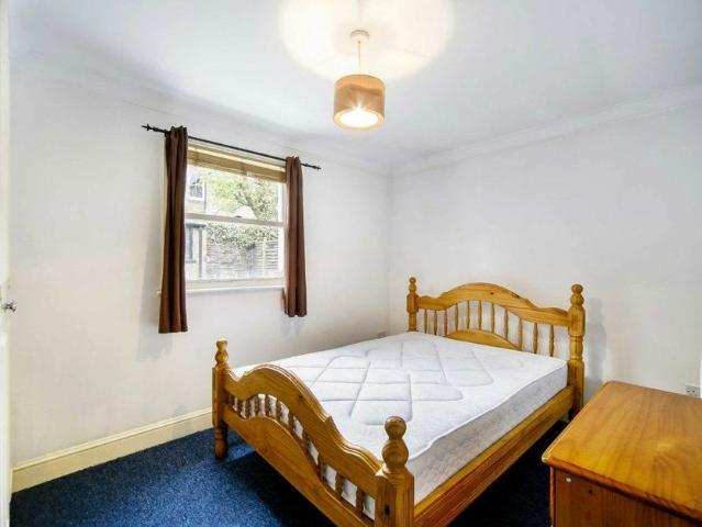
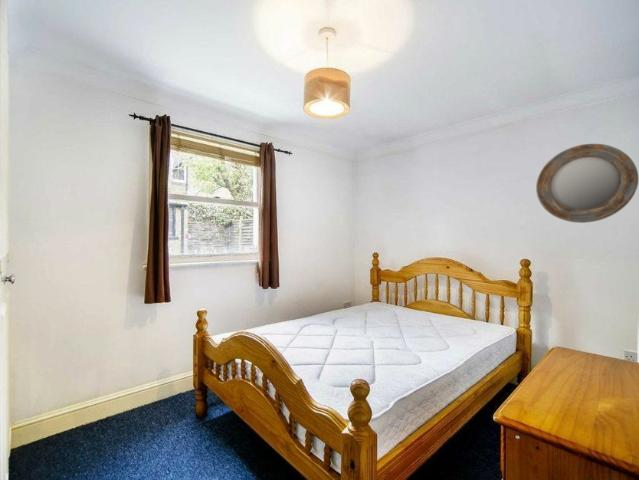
+ home mirror (582, 183)
